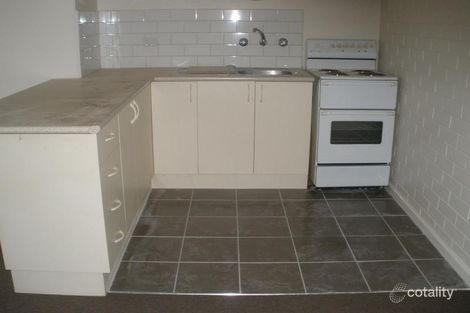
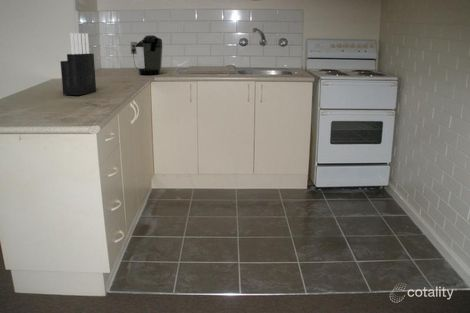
+ coffee maker (143, 54)
+ knife block (76, 63)
